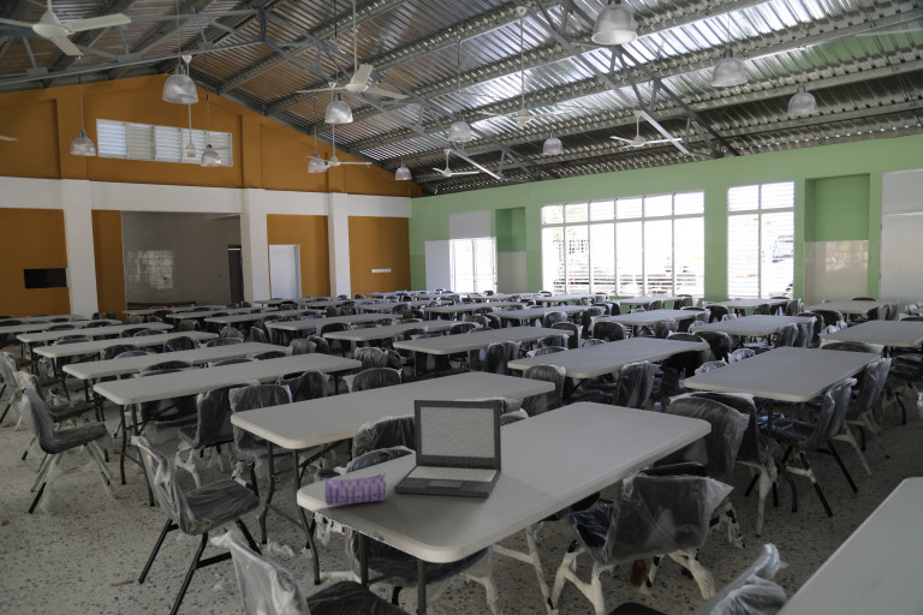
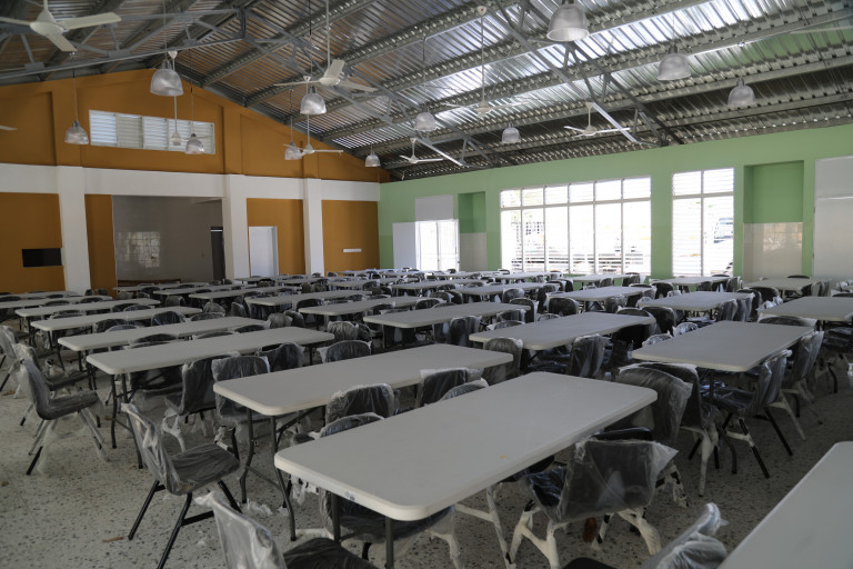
- laptop (448, 444)
- pencil case (356, 489)
